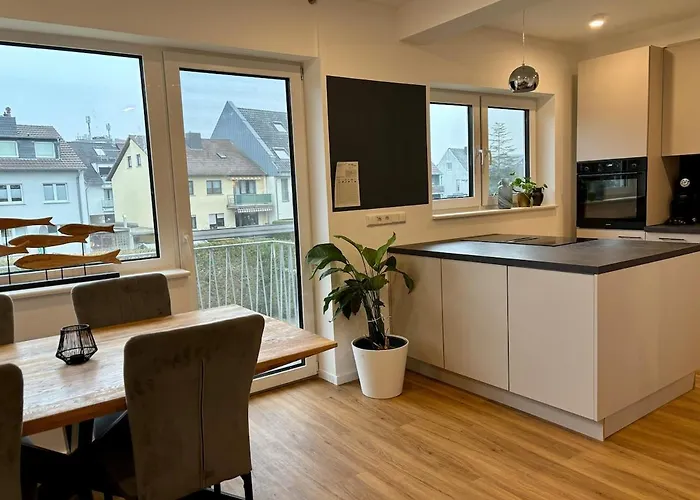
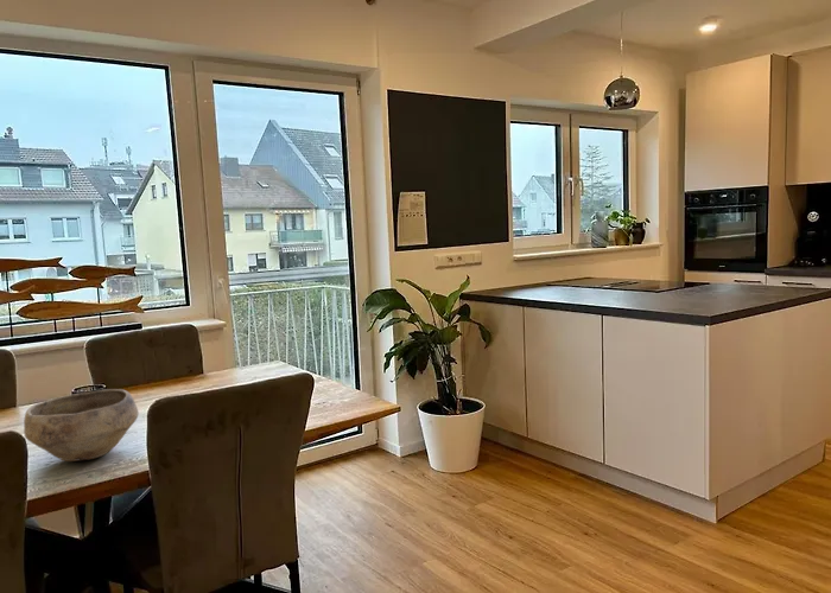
+ bowl (83, 428)
